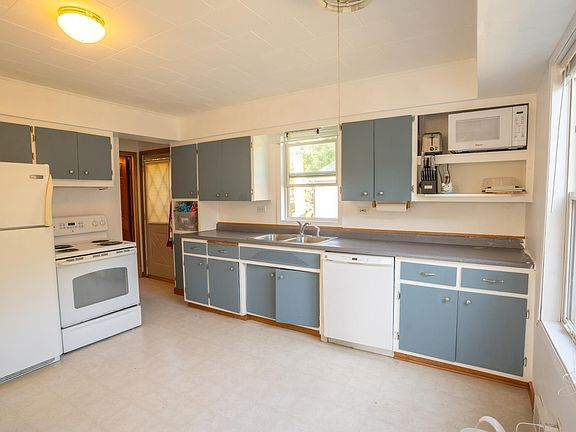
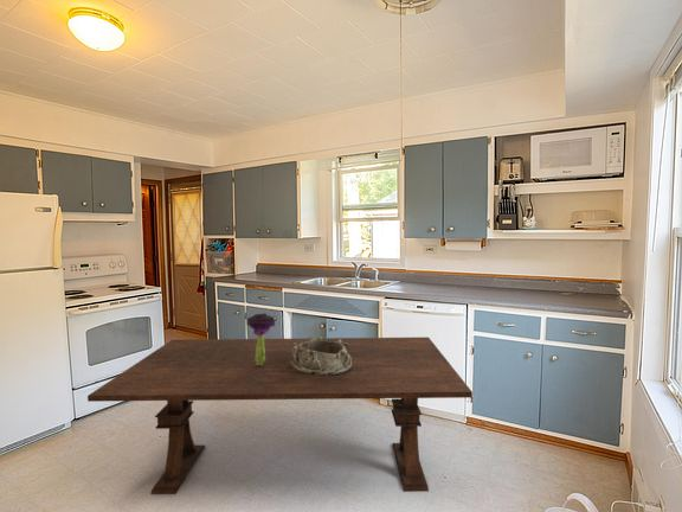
+ dining table (292, 398)
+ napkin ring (321, 353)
+ bouquet (260, 339)
